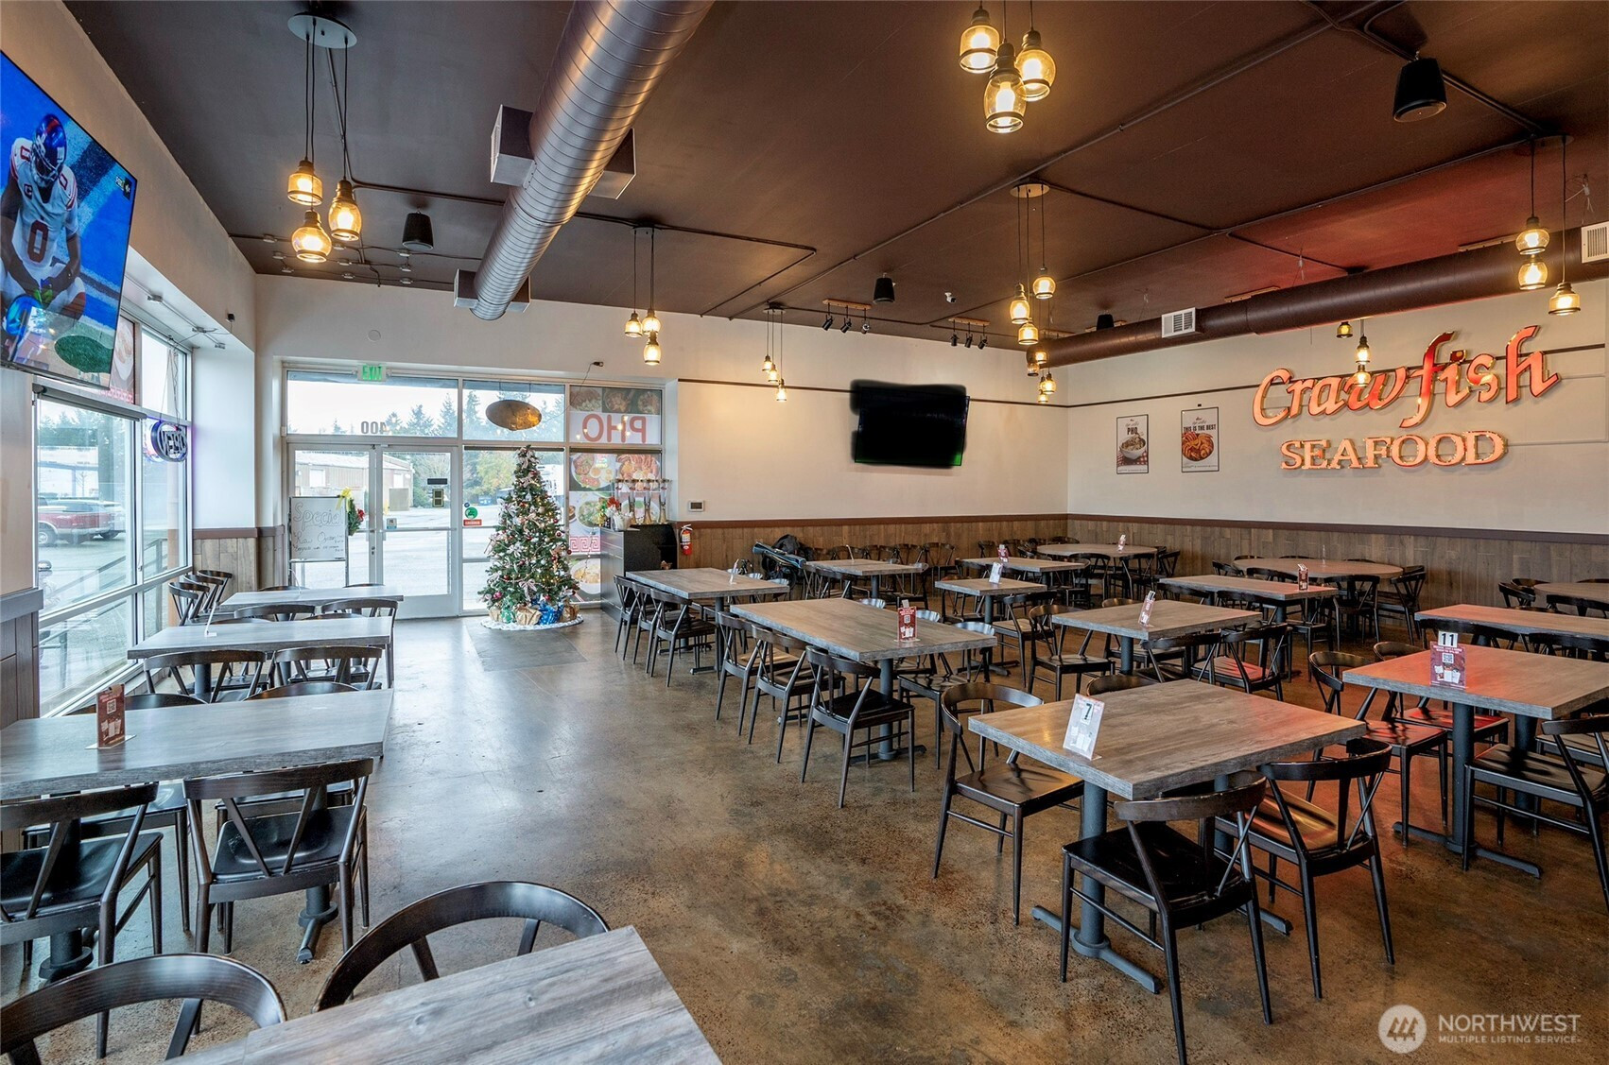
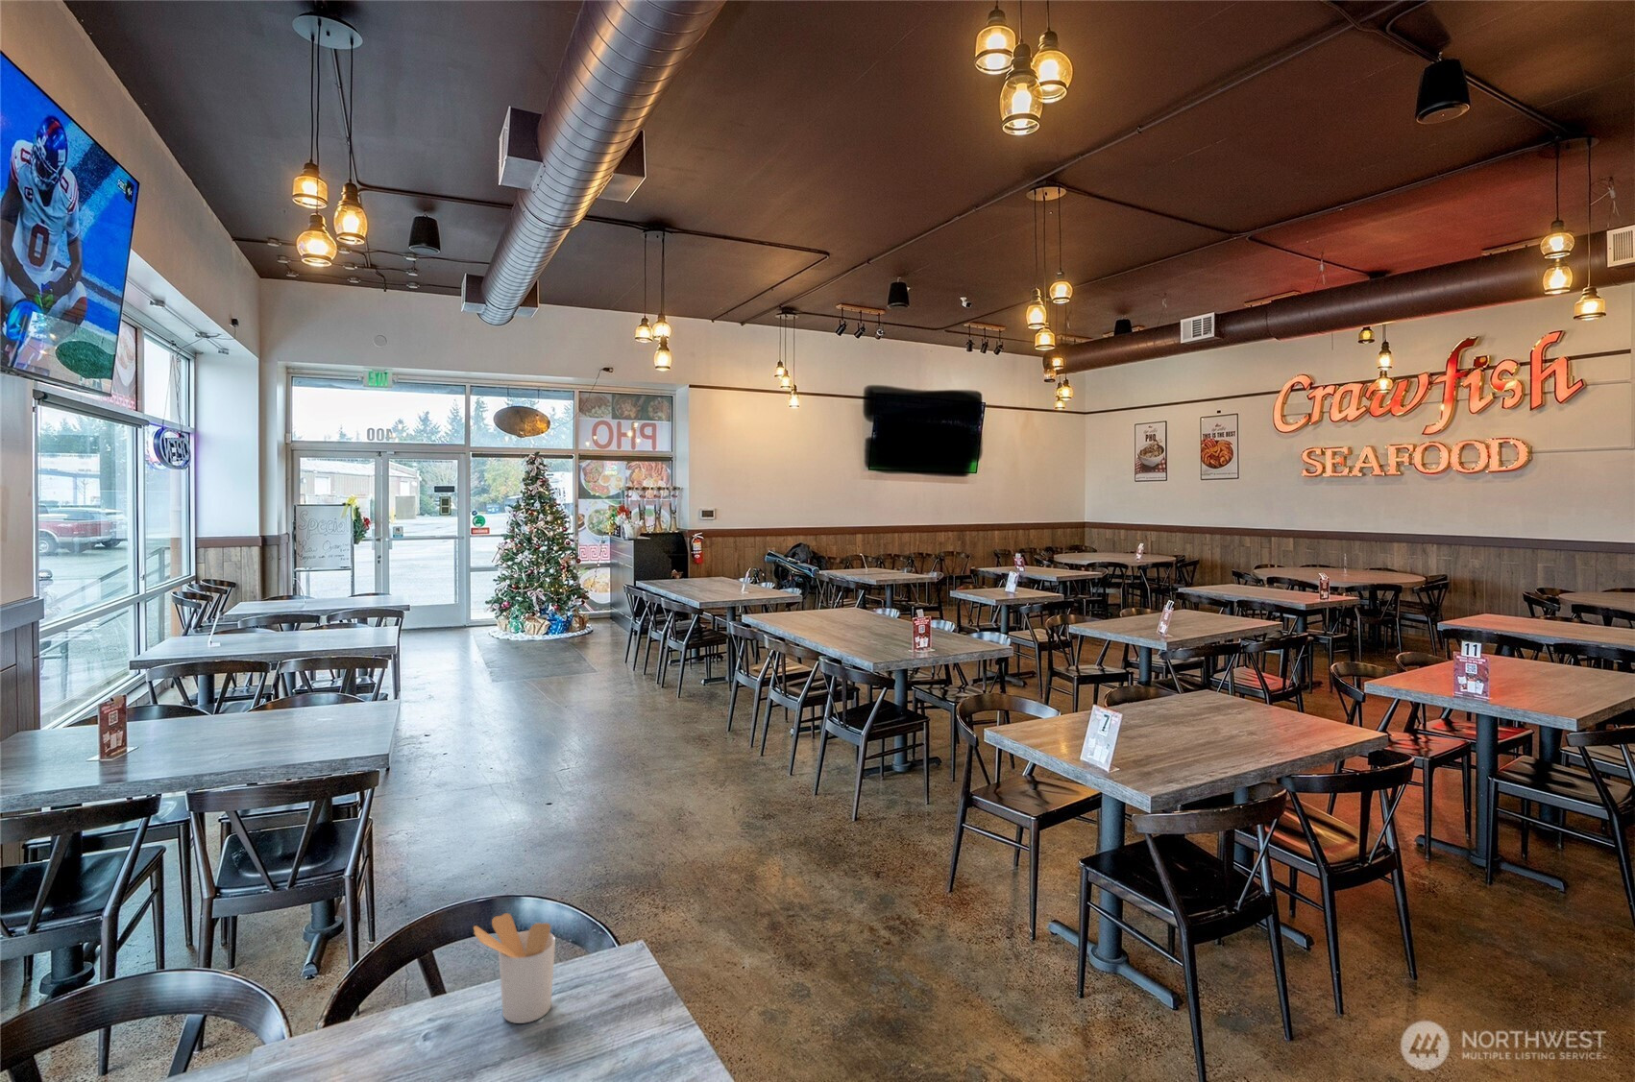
+ utensil holder (514, 966)
